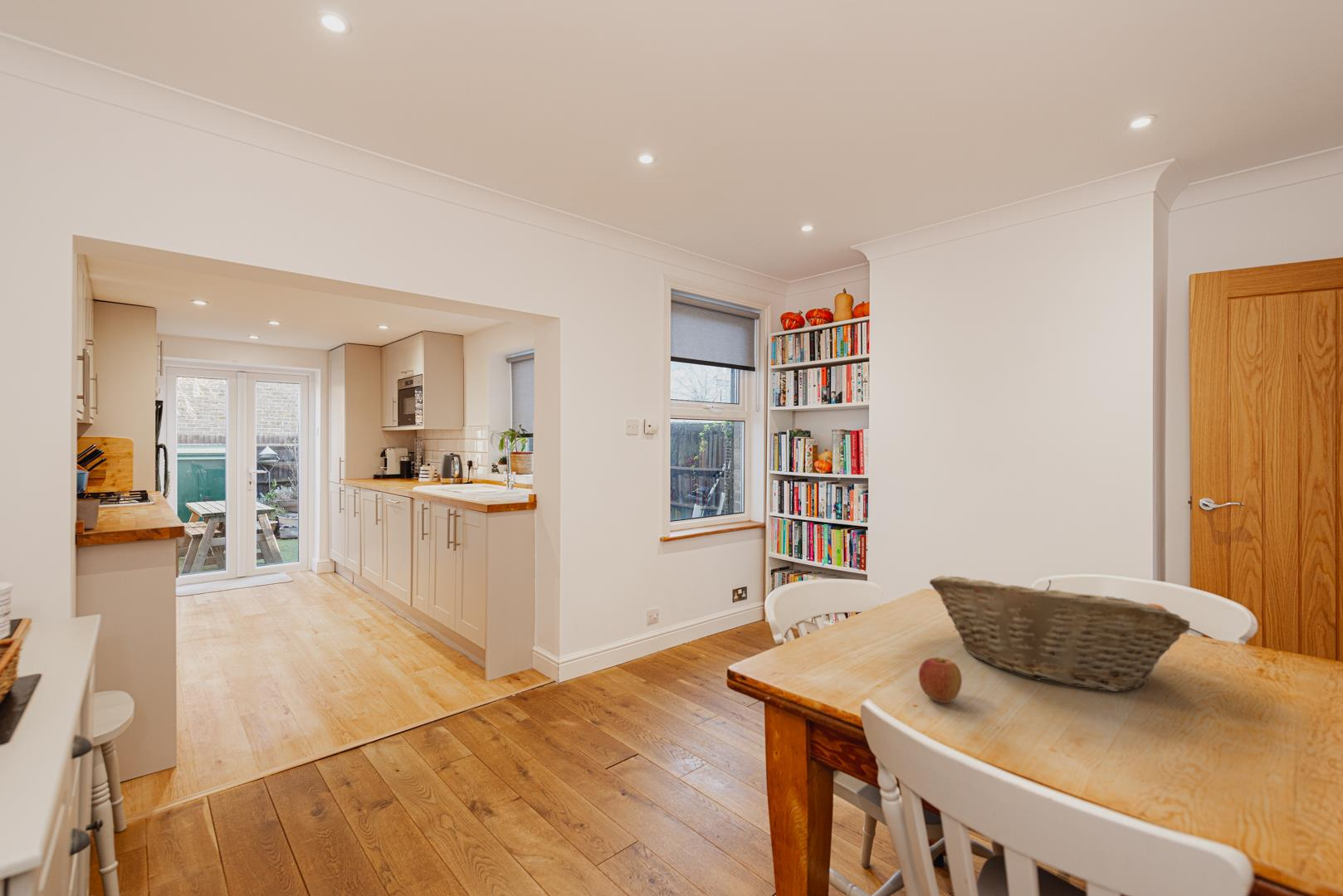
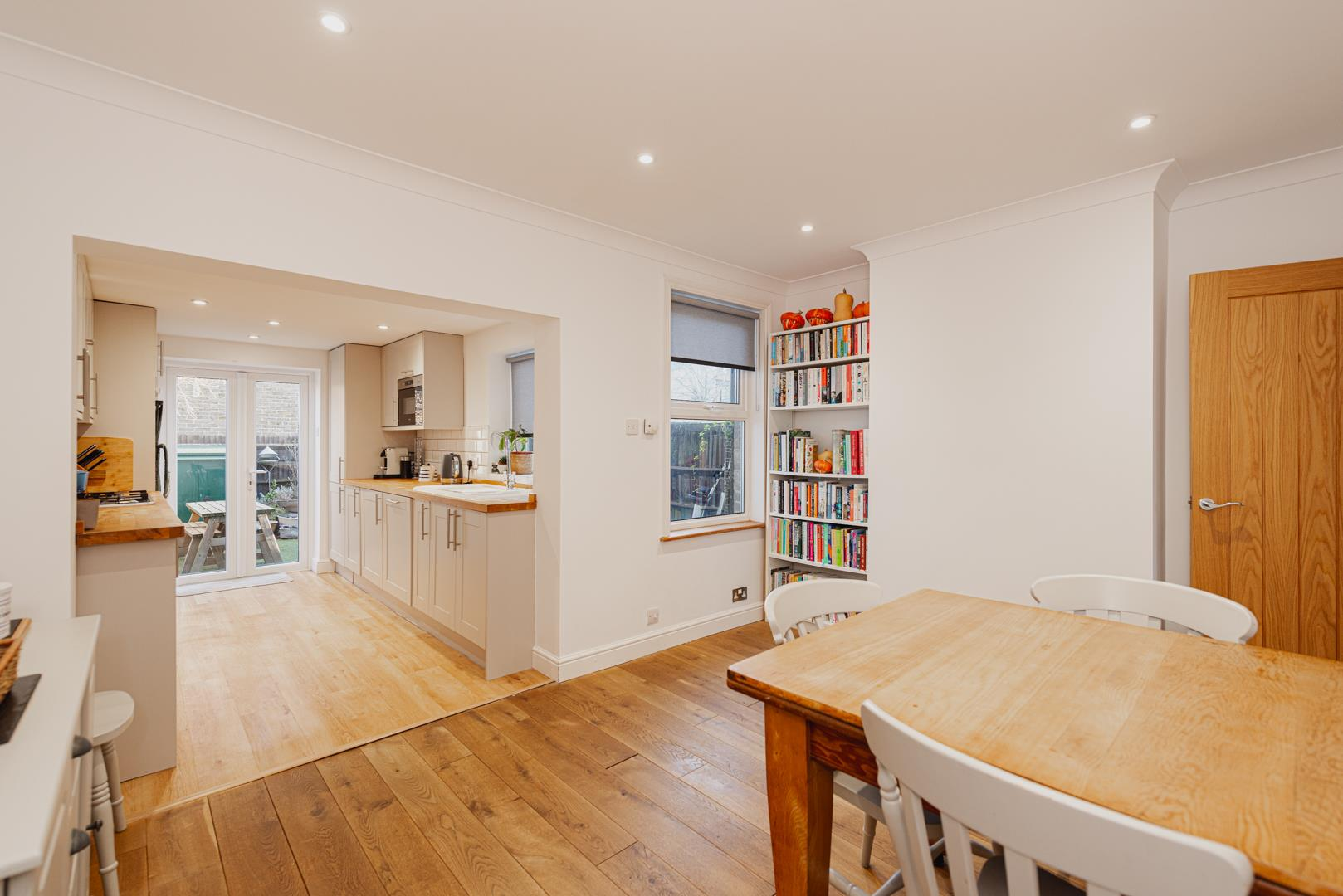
- fruit basket (1046, 619)
- apple (940, 679)
